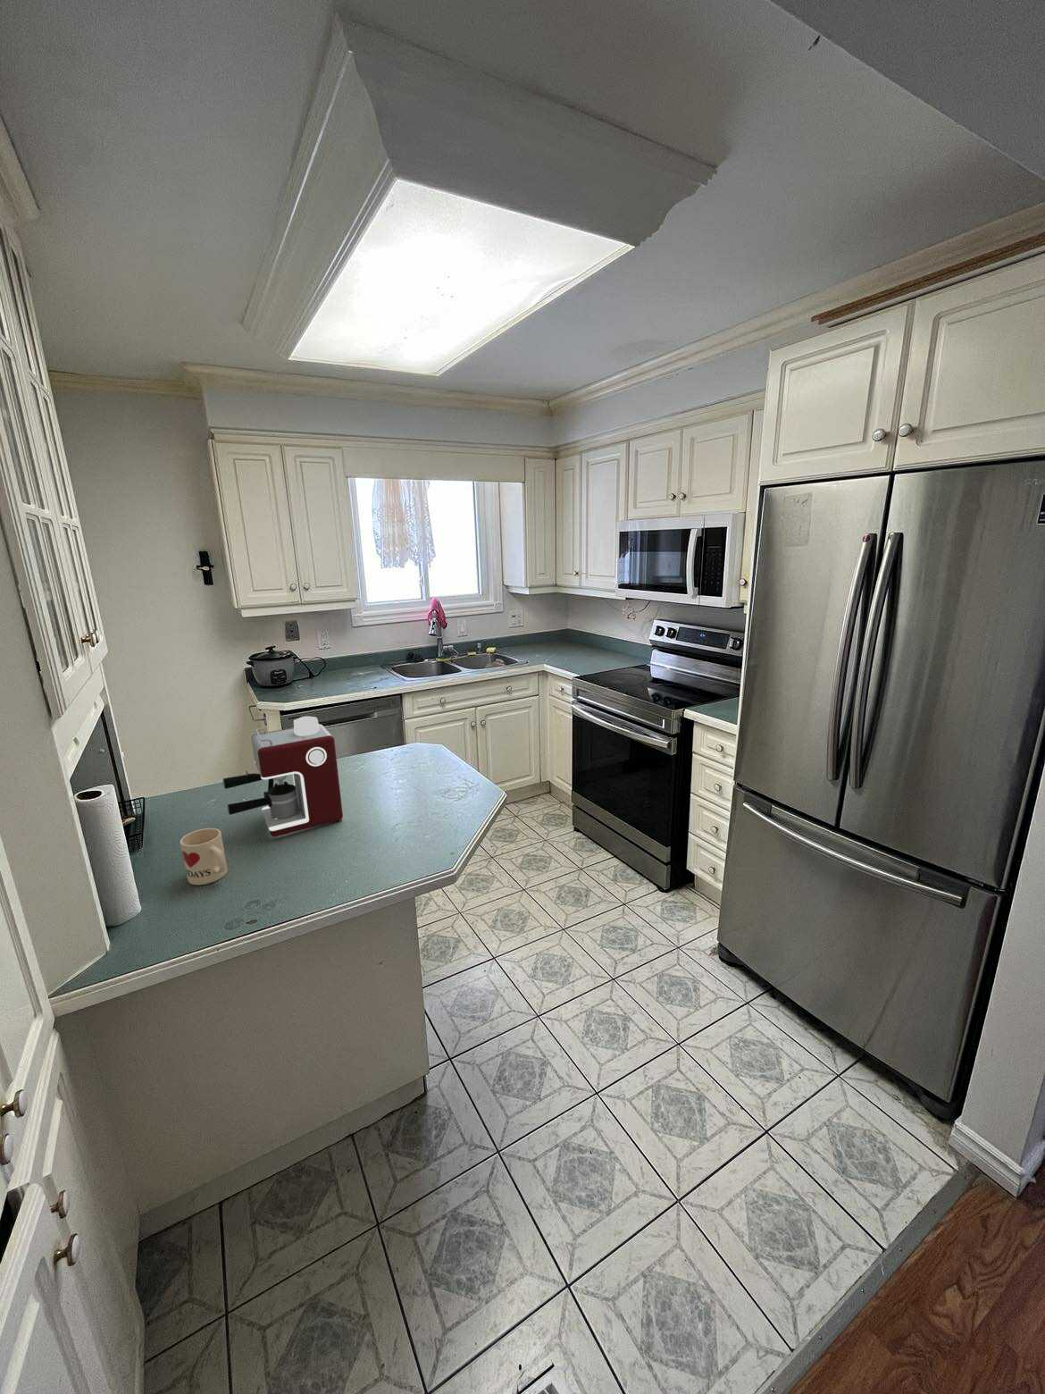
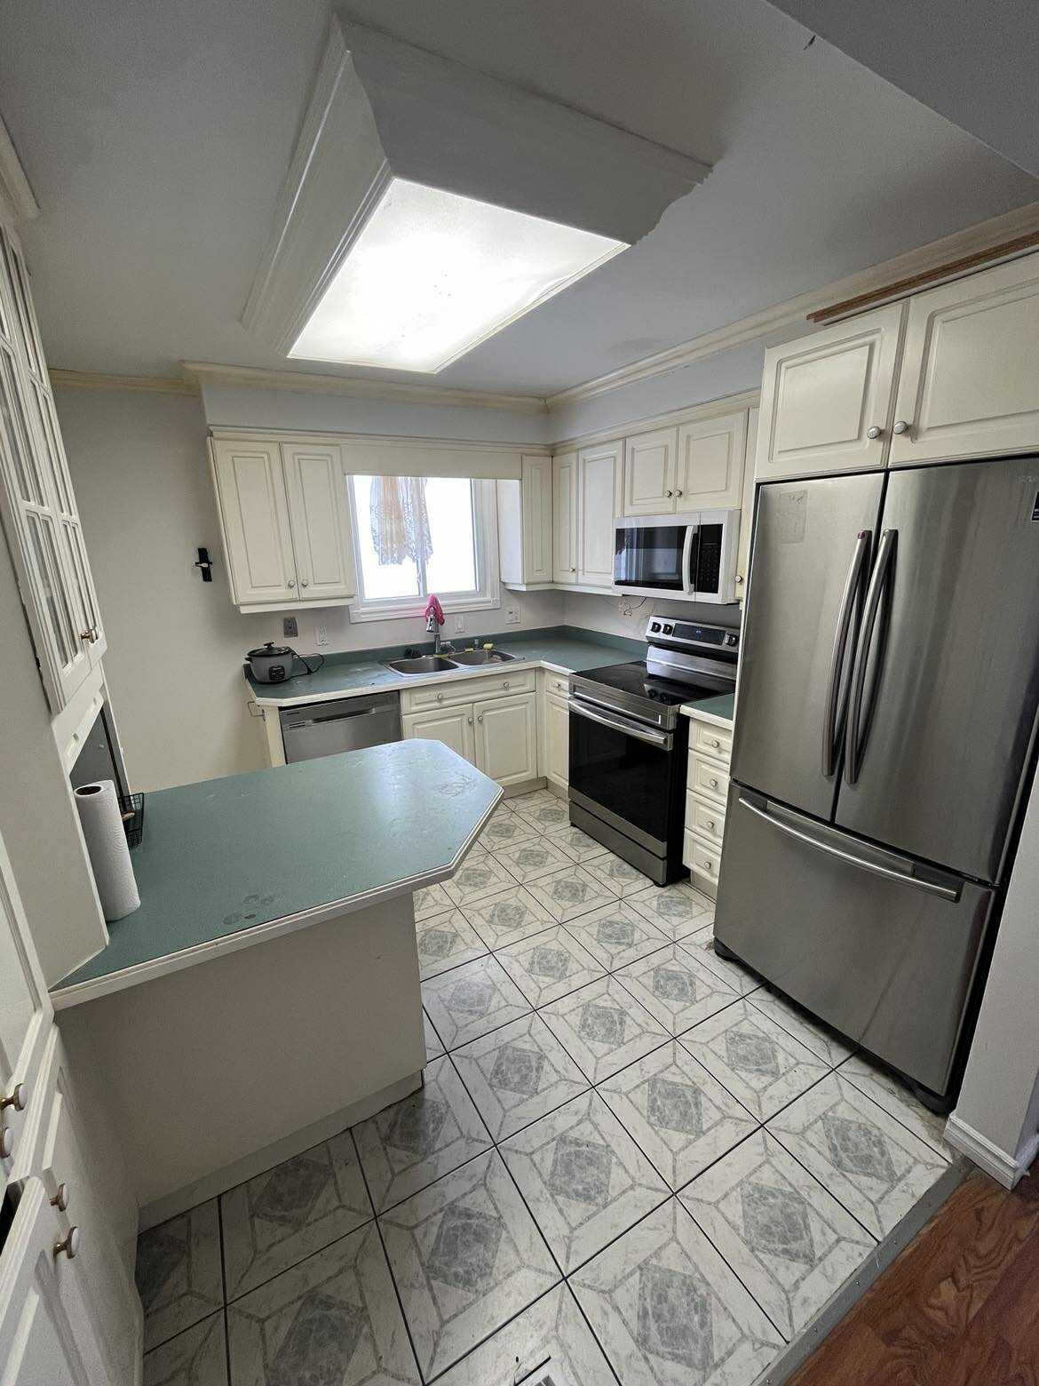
- coffee maker (280, 774)
- mug (209, 858)
